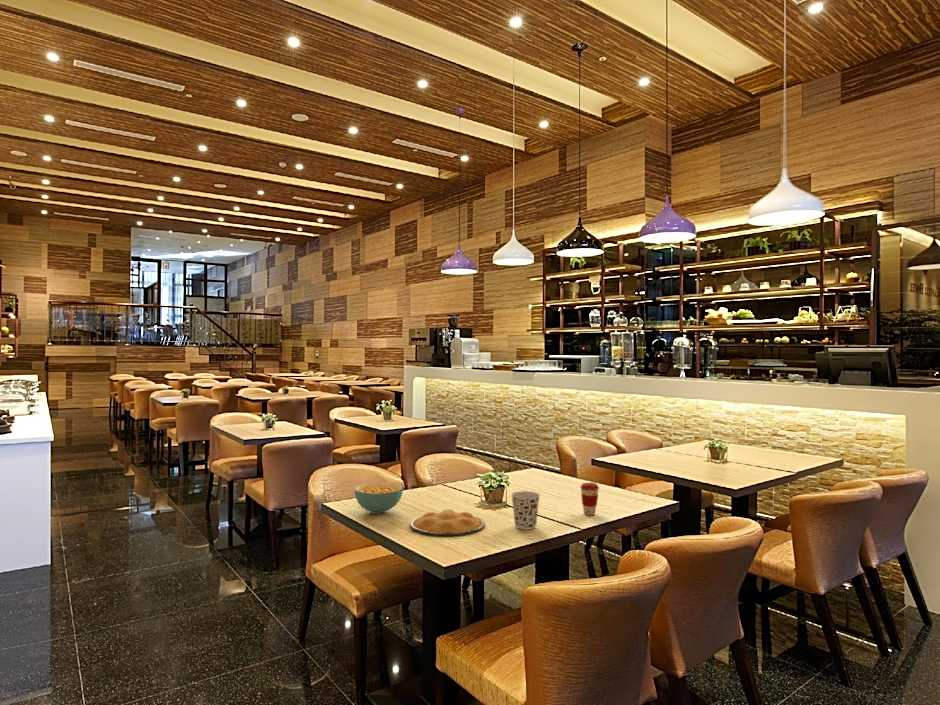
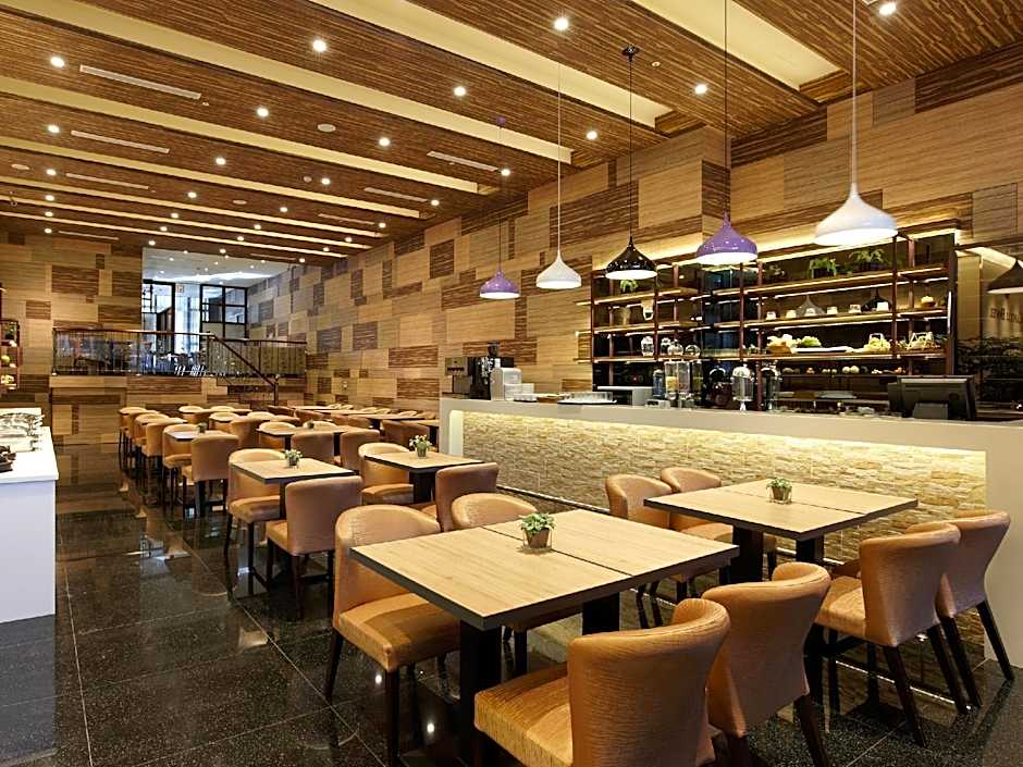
- cup (525, 510)
- coffee cup (589, 498)
- plate (447, 518)
- cereal bowl (378, 499)
